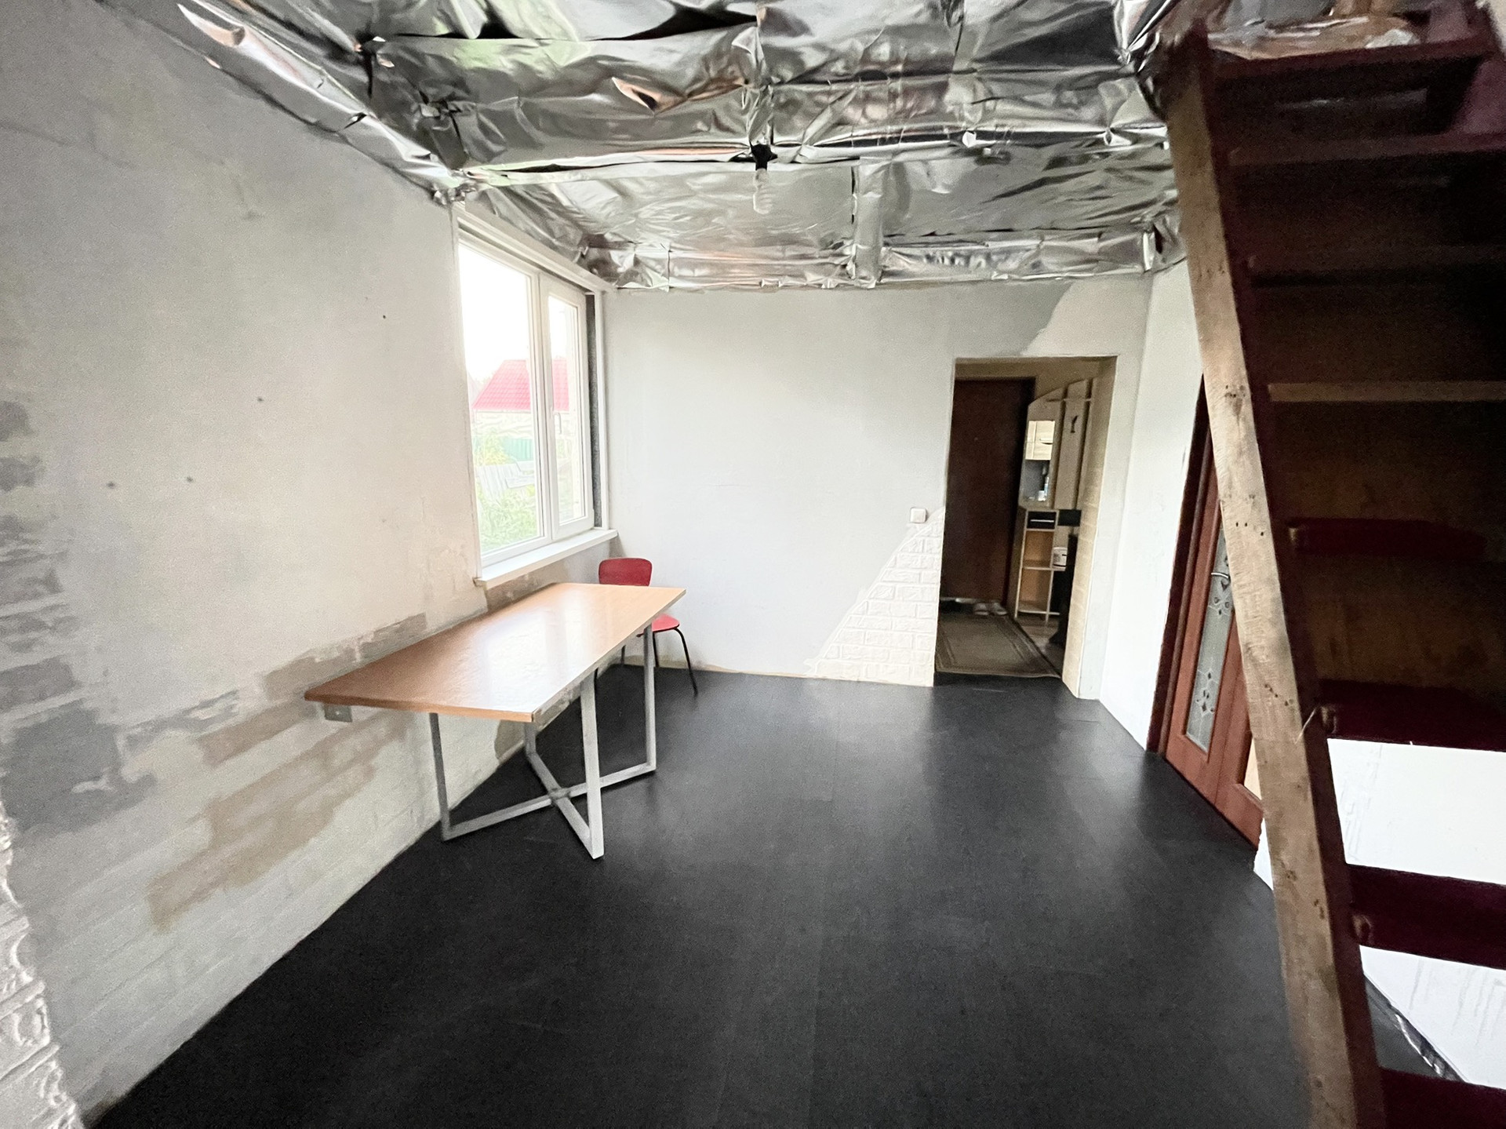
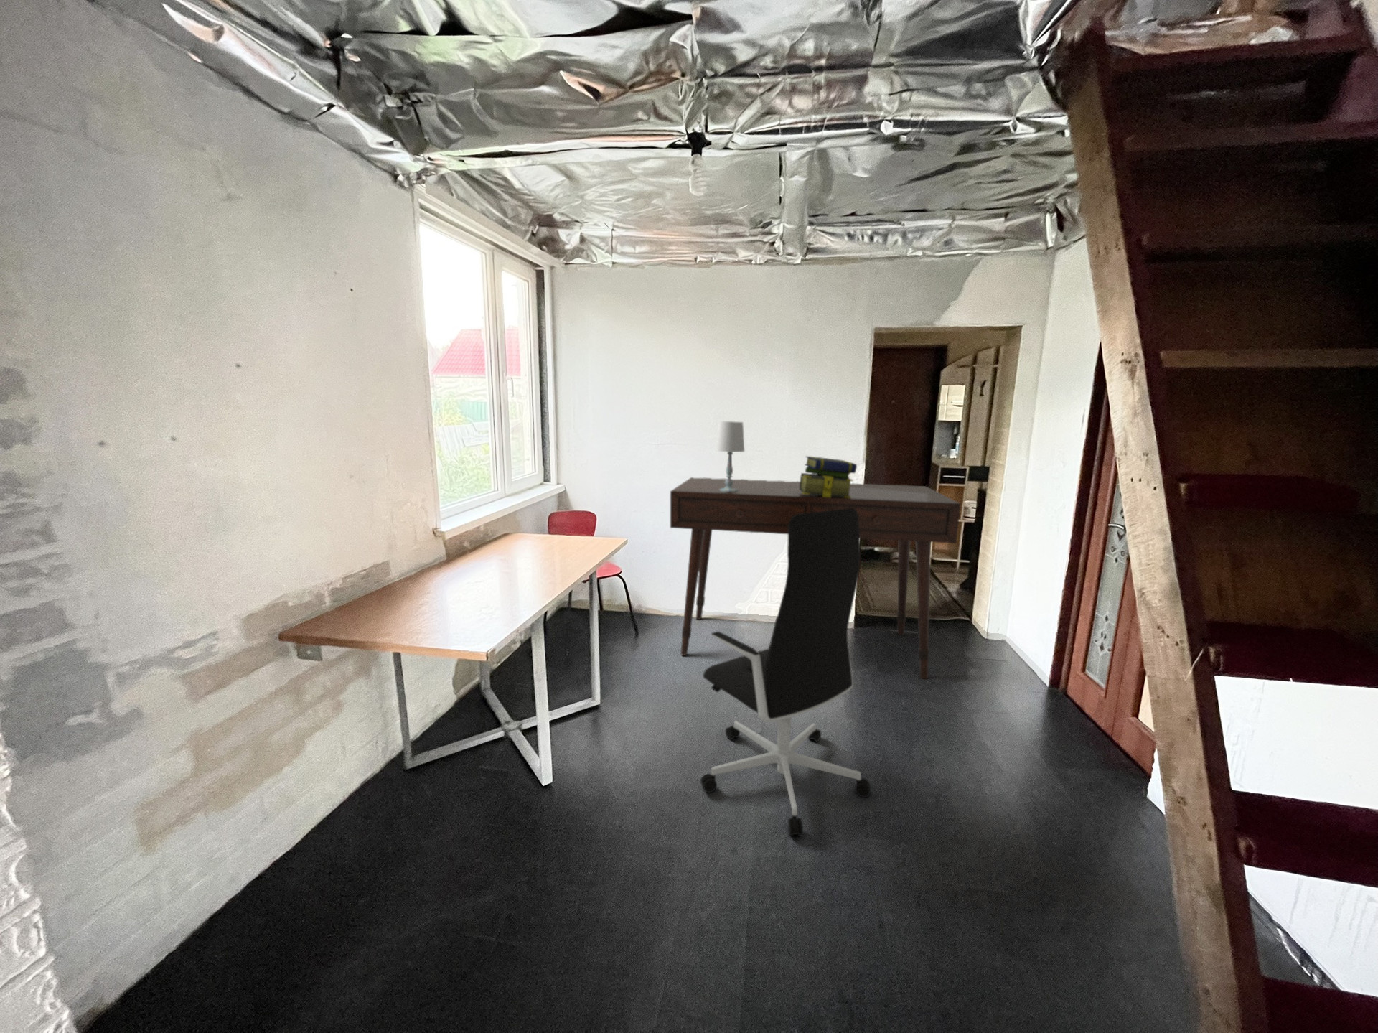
+ stack of books (827, 475)
+ desk (788, 534)
+ office chair (783, 643)
+ table lamp (730, 456)
